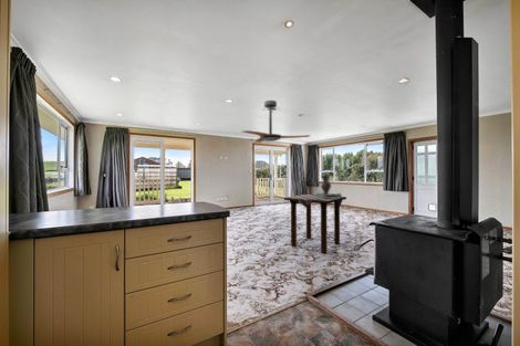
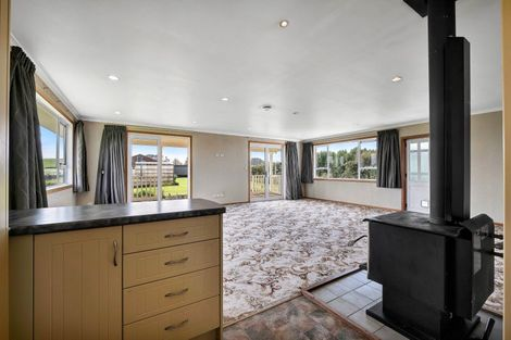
- decorative urn (329, 186)
- ceiling fan (271, 120)
- side table (310, 220)
